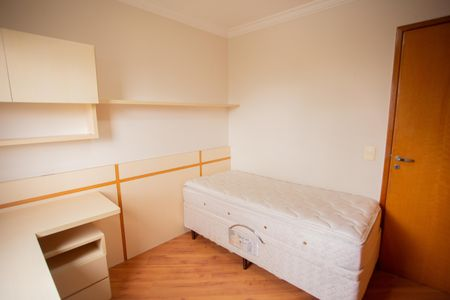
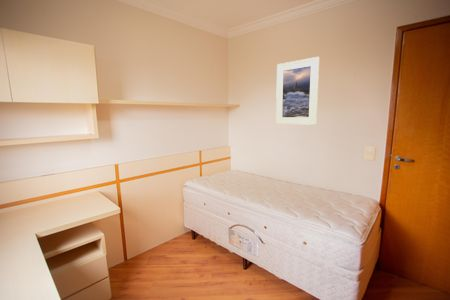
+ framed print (295, 93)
